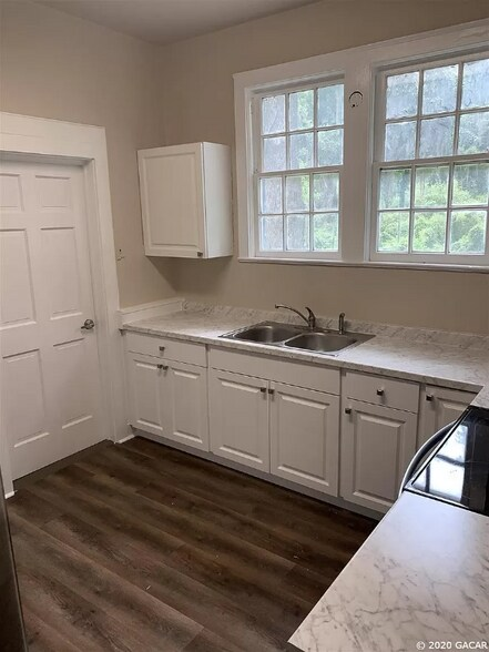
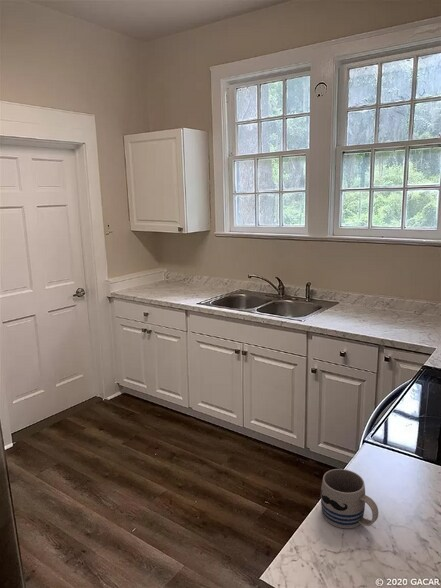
+ mug (349, 500)
